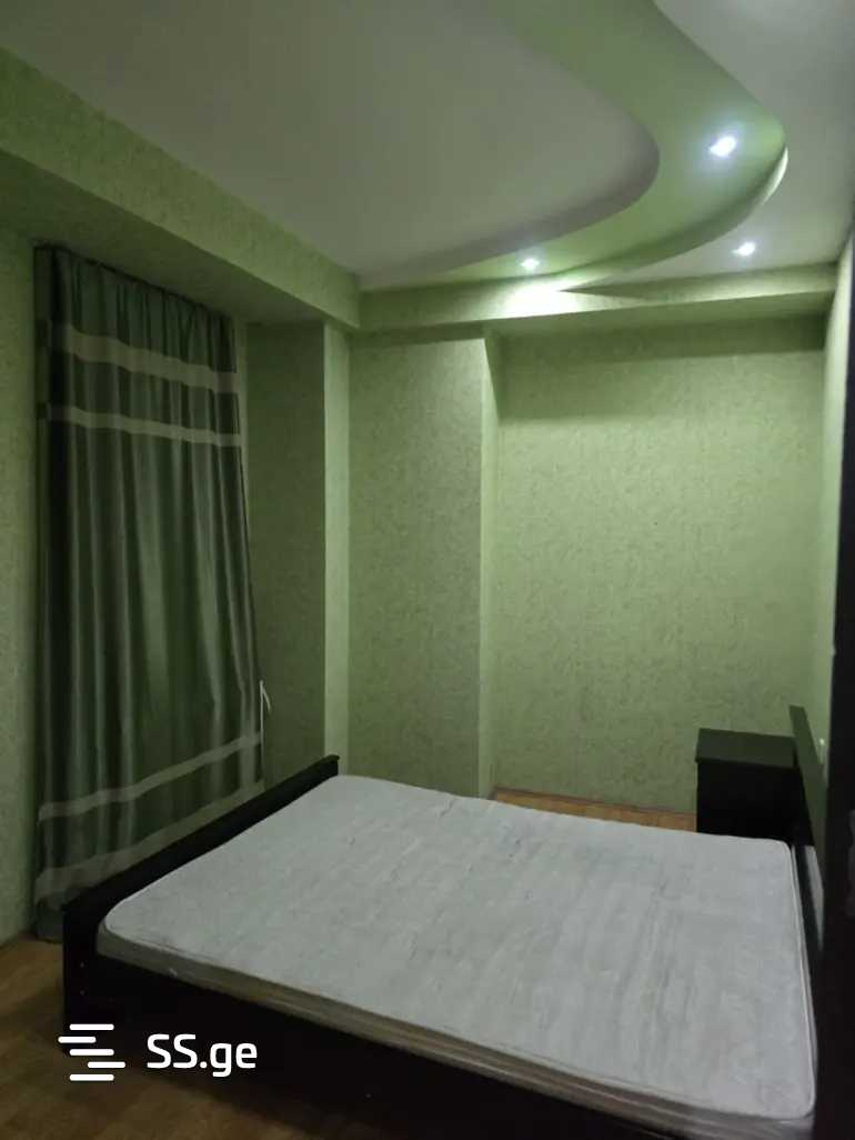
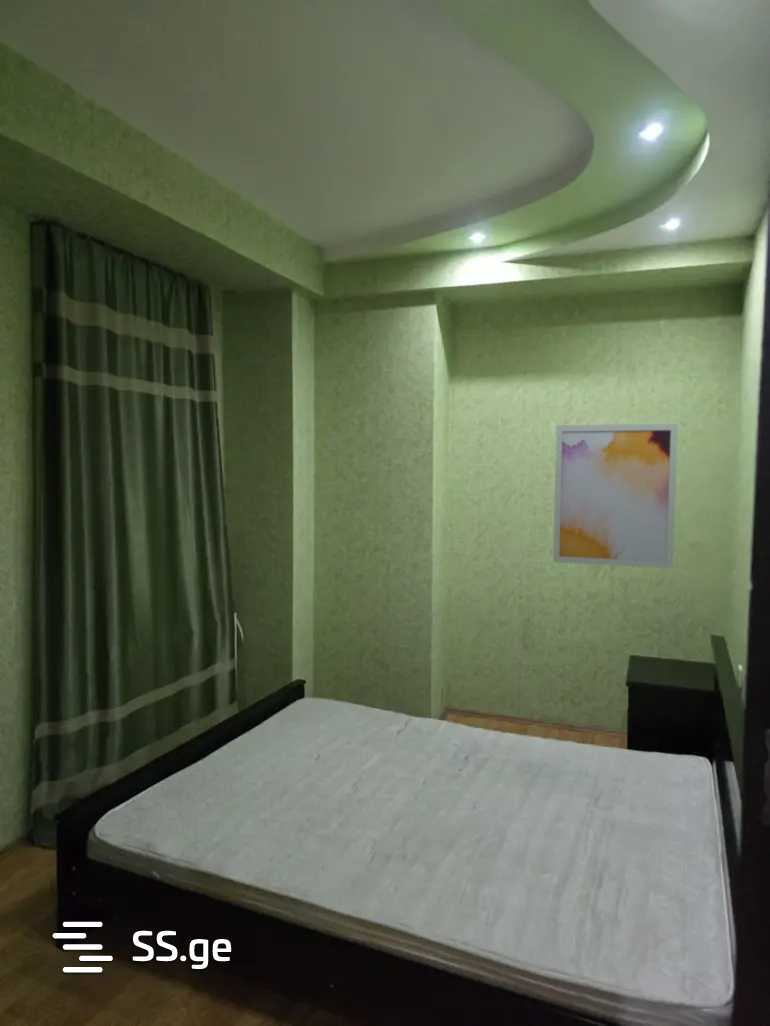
+ wall art (613, 495)
